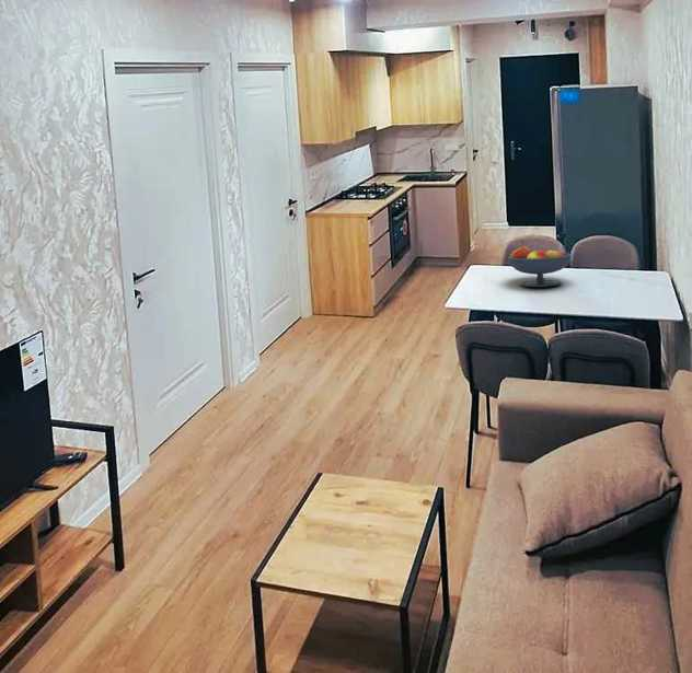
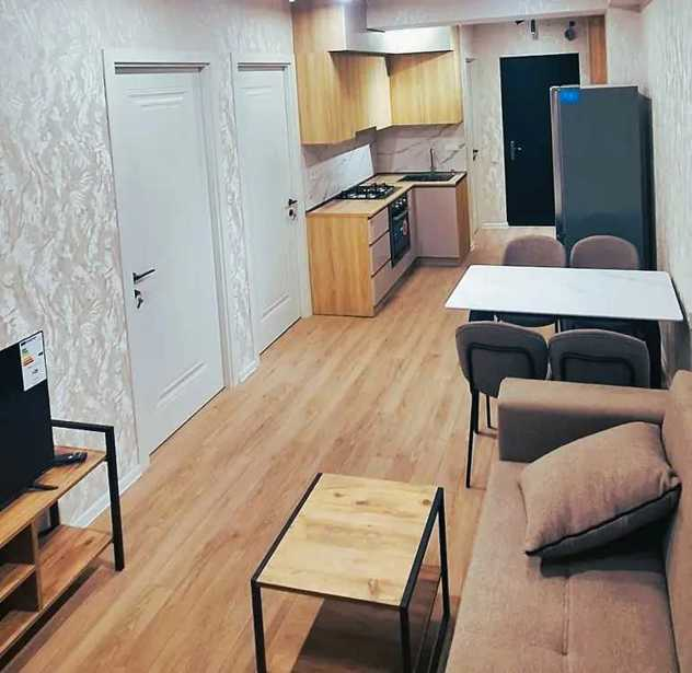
- fruit bowl (540, 265)
